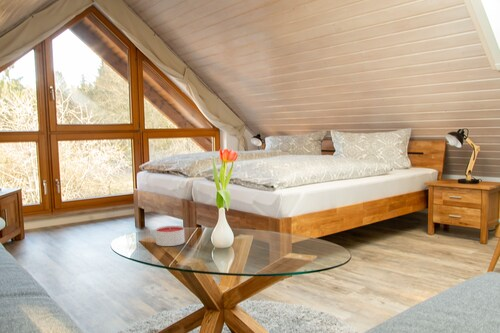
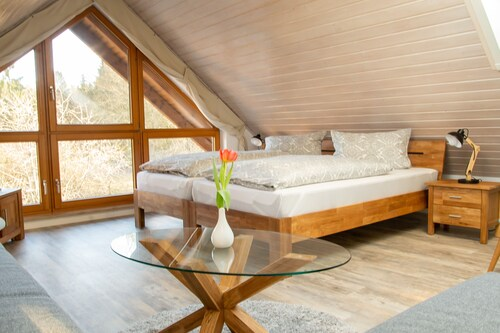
- candle (170, 235)
